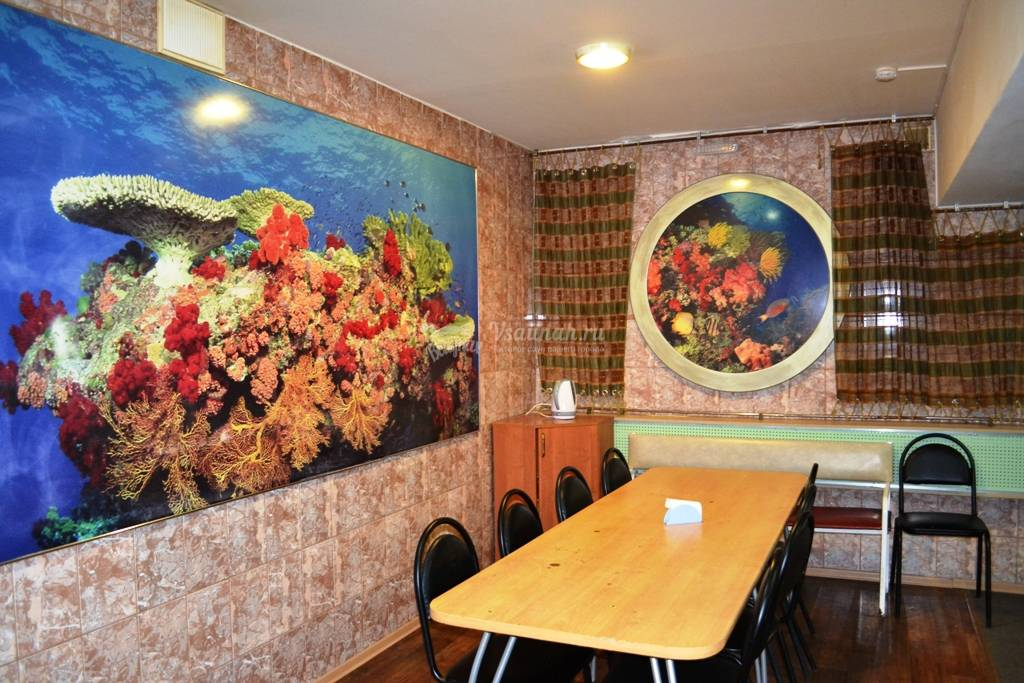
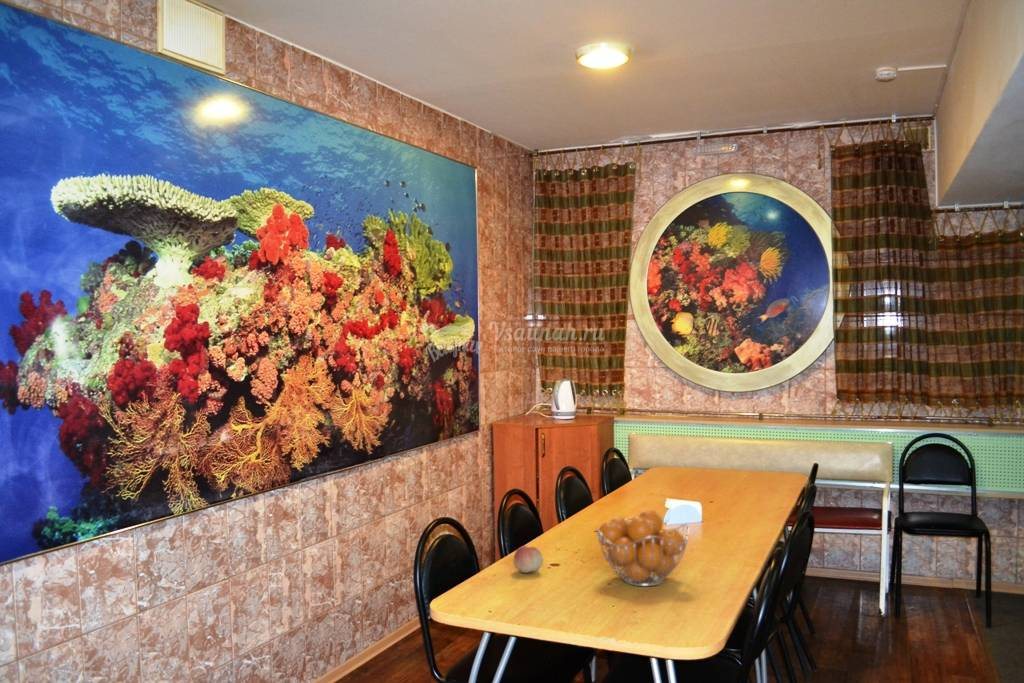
+ fruit basket (642, 547)
+ fruit (528, 559)
